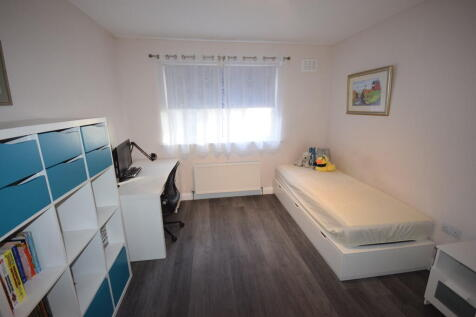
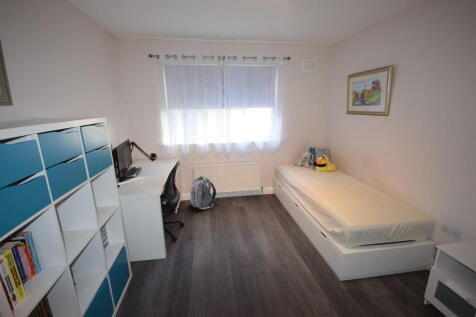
+ backpack (202, 191)
